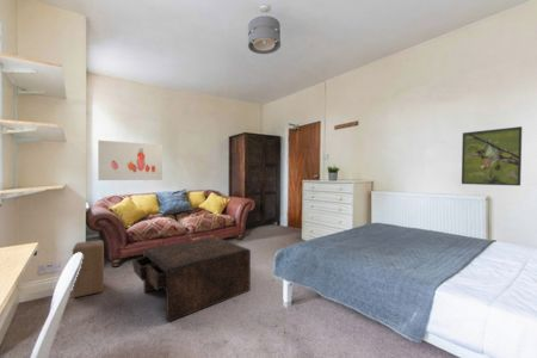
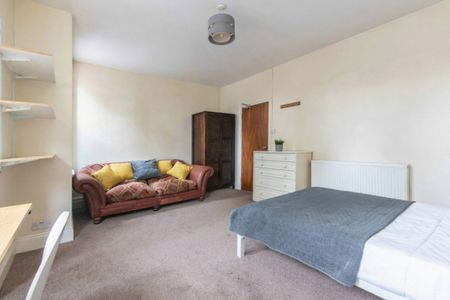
- wall art (131, 161)
- coffee table (200, 267)
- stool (88, 266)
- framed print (489, 156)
